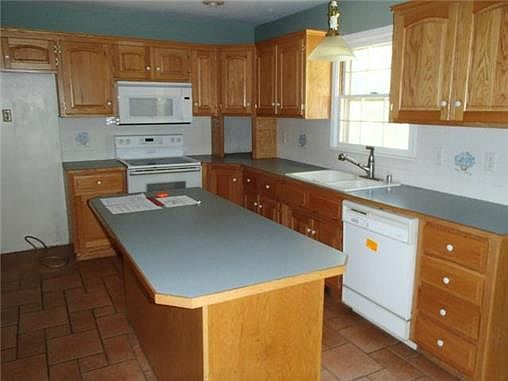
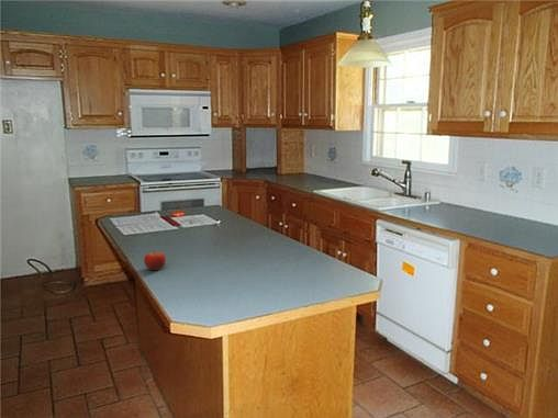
+ fruit (155, 259)
